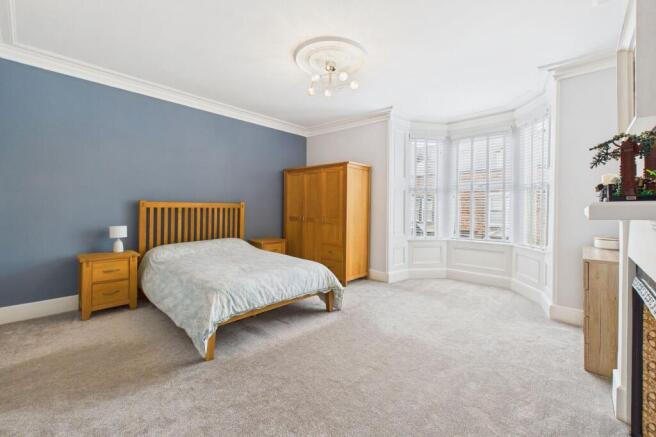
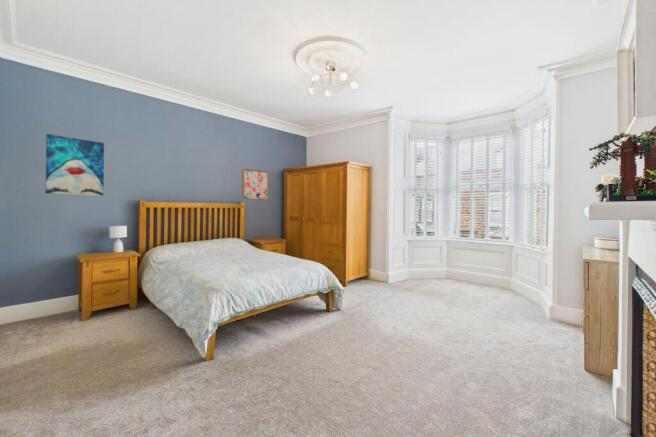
+ wall art (255, 185)
+ wall art (76, 166)
